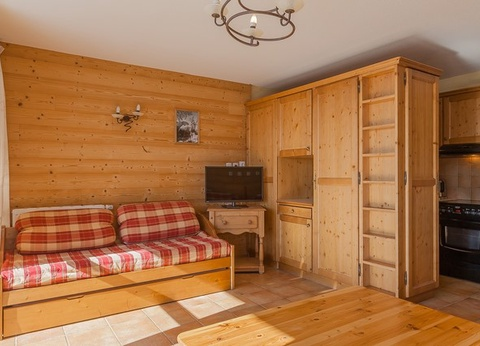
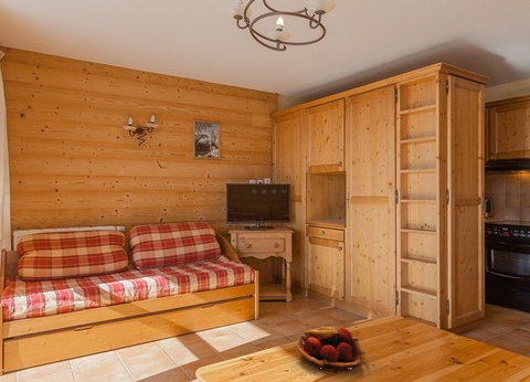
+ fruit basket (329, 344)
